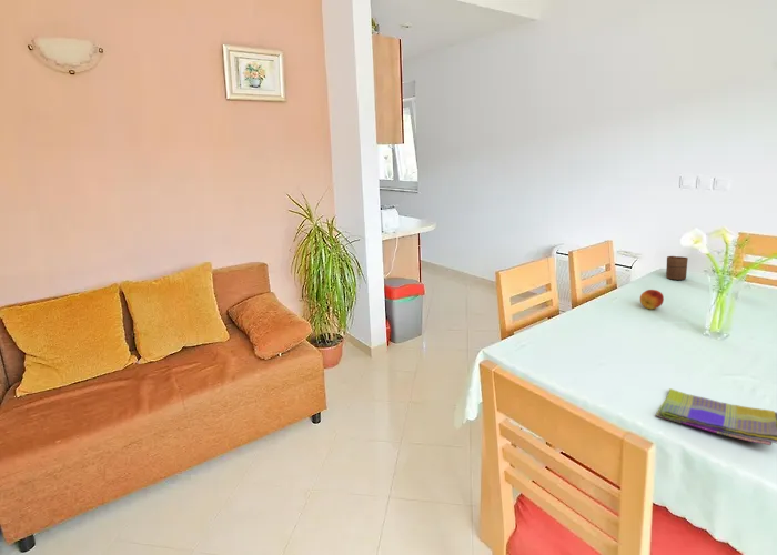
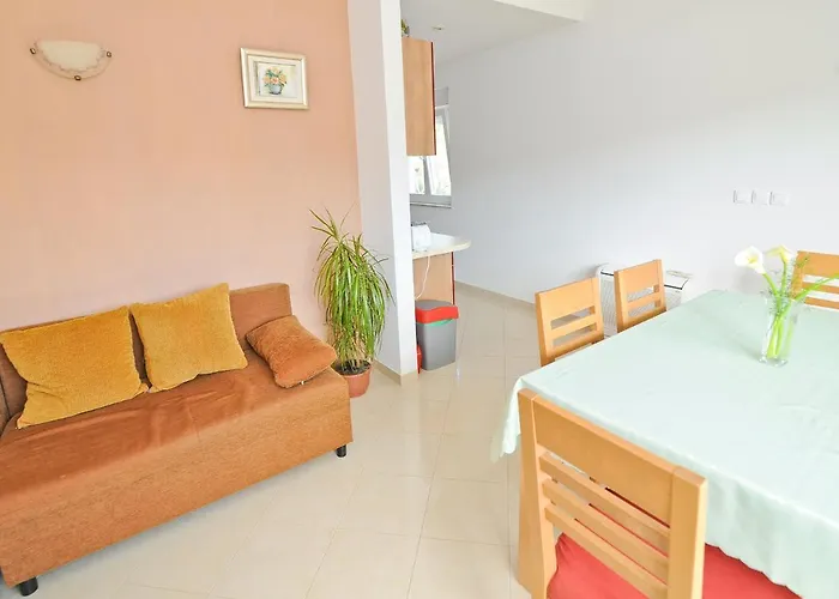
- fruit (652, 299)
- dish towel (718, 414)
- cup (676, 266)
